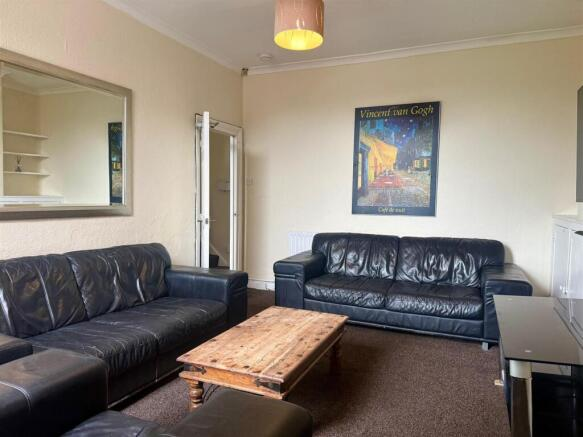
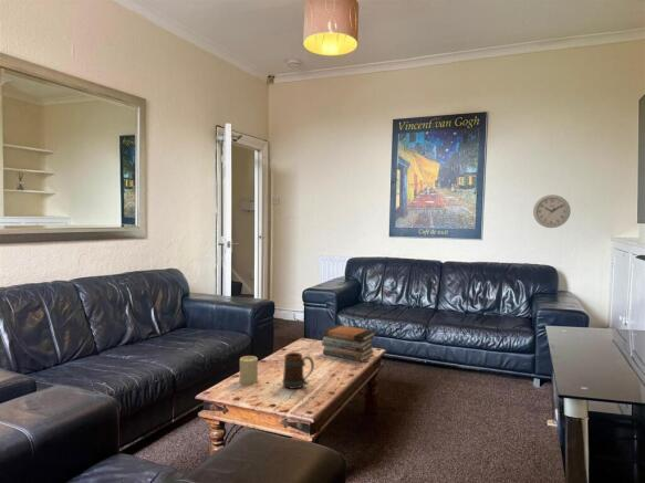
+ wall clock (551, 211)
+ candle (248, 369)
+ book stack (347, 342)
+ mug (298, 370)
